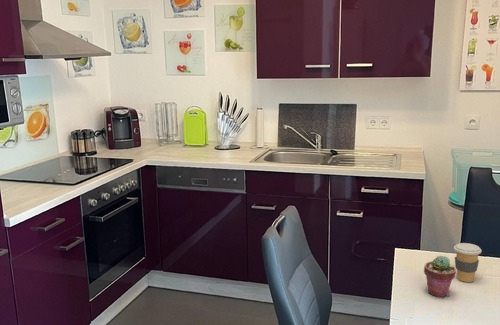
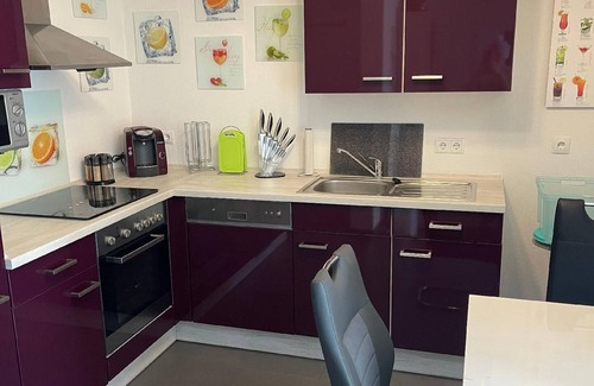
- potted succulent (439, 274)
- coffee cup (466, 262)
